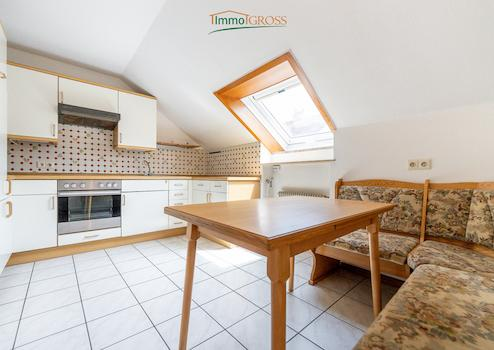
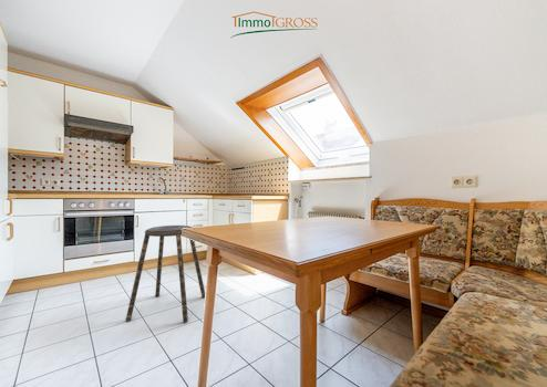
+ stool (161, 268)
